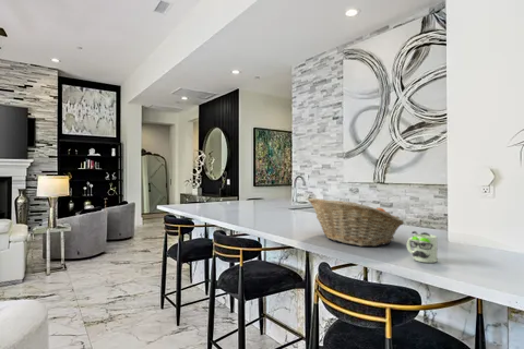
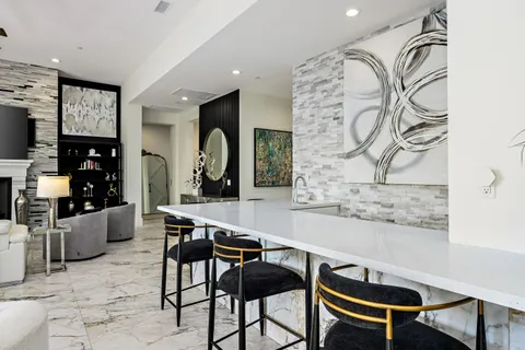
- mug (420, 244)
- fruit basket (353, 218)
